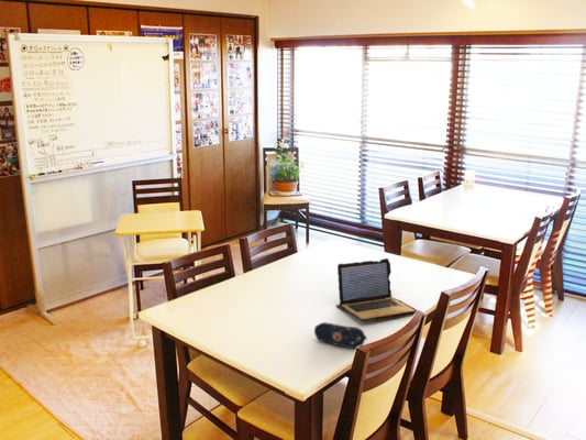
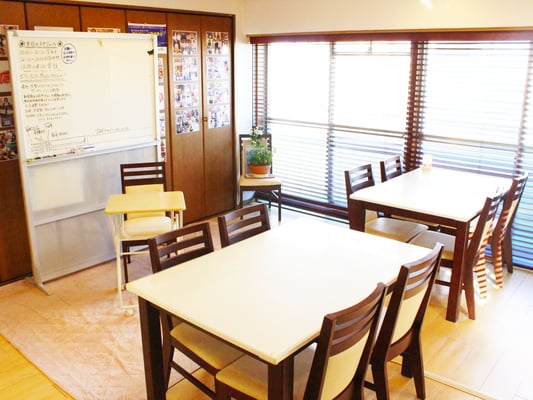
- laptop (377, 288)
- pencil case (339, 334)
